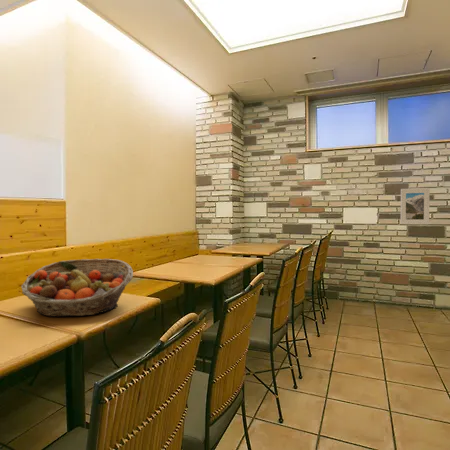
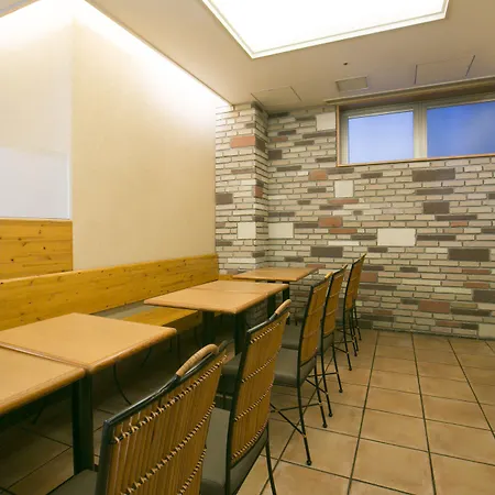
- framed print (414, 206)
- fruit basket (80, 285)
